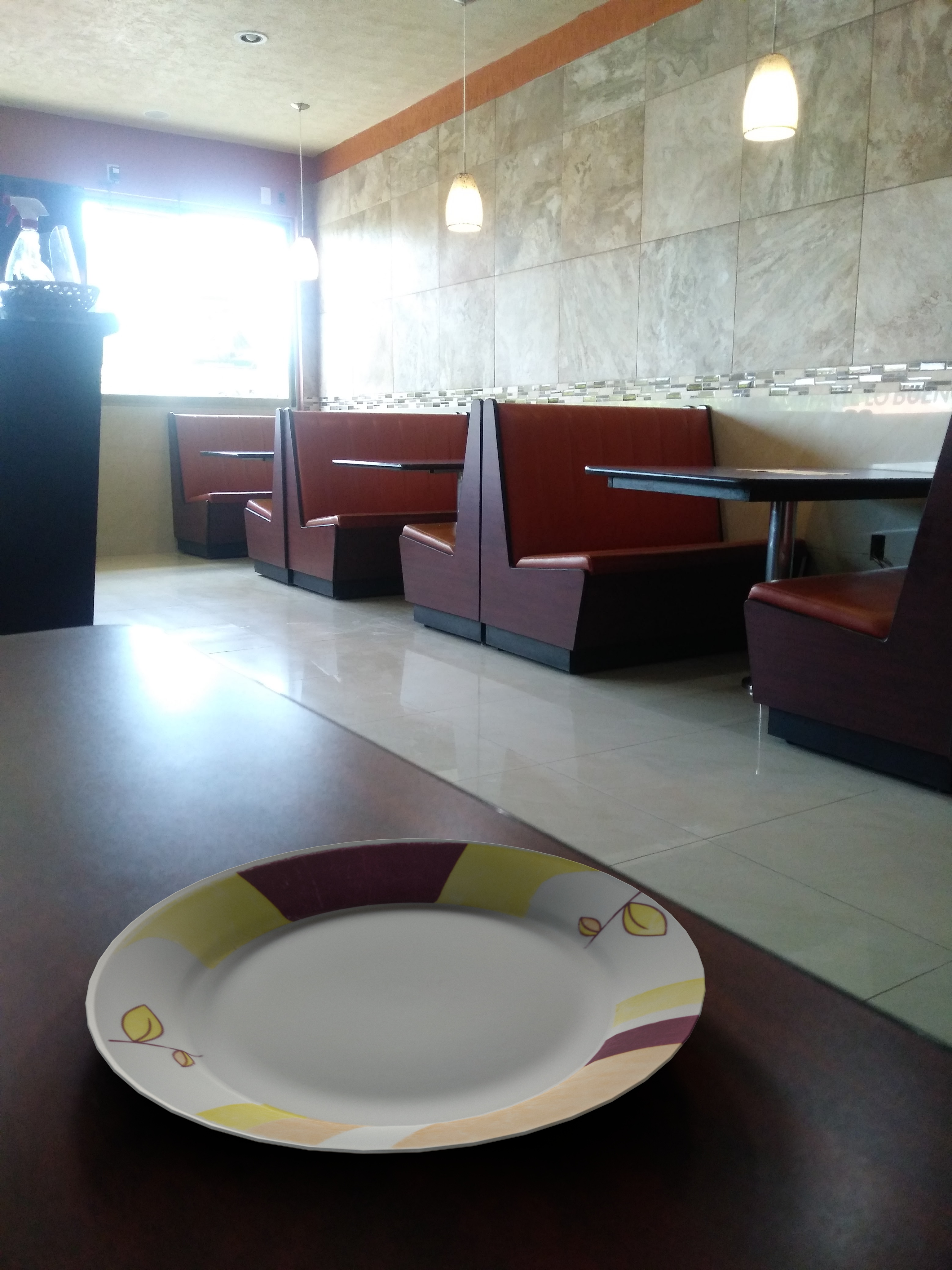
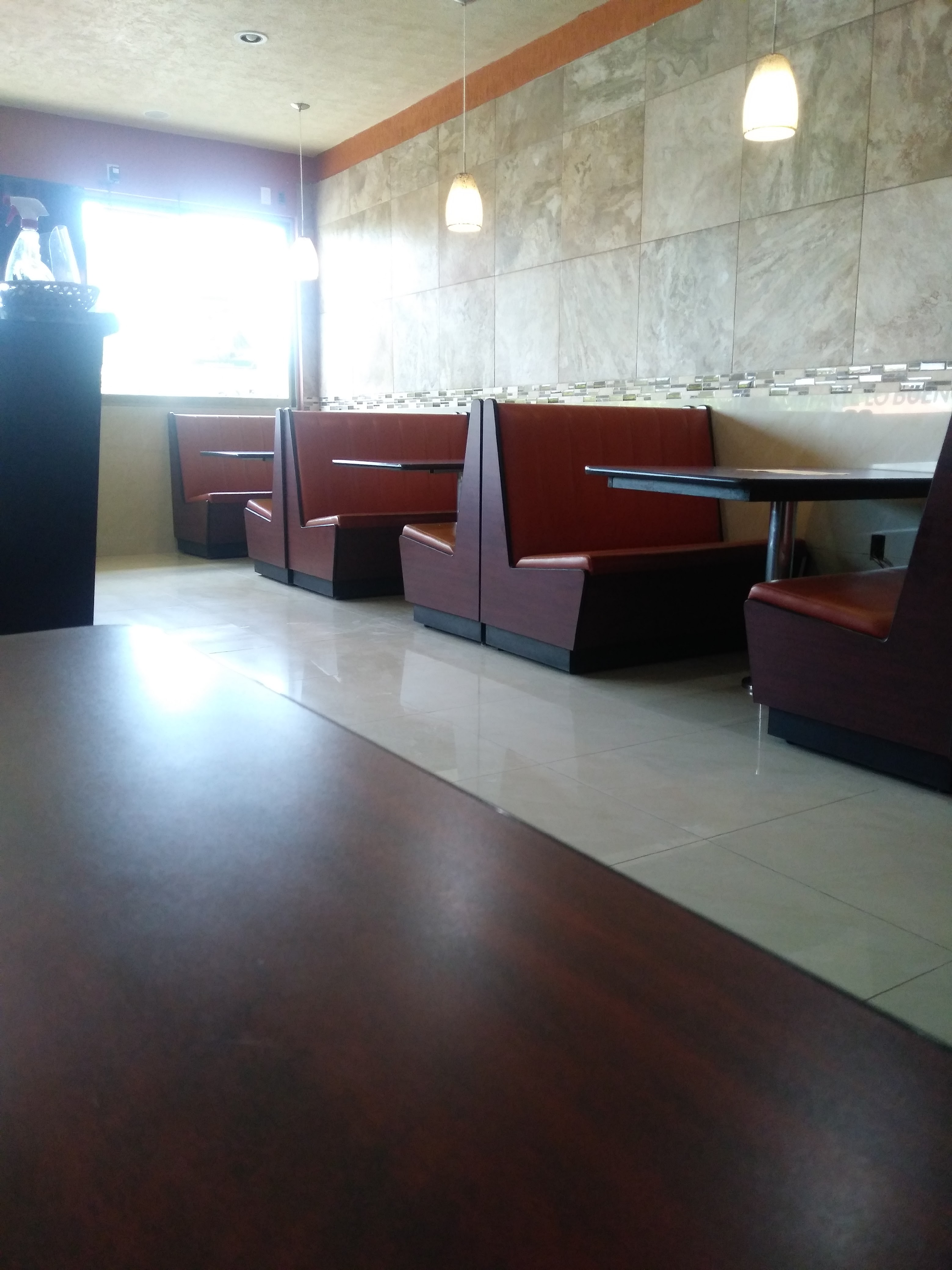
- plate (403, 971)
